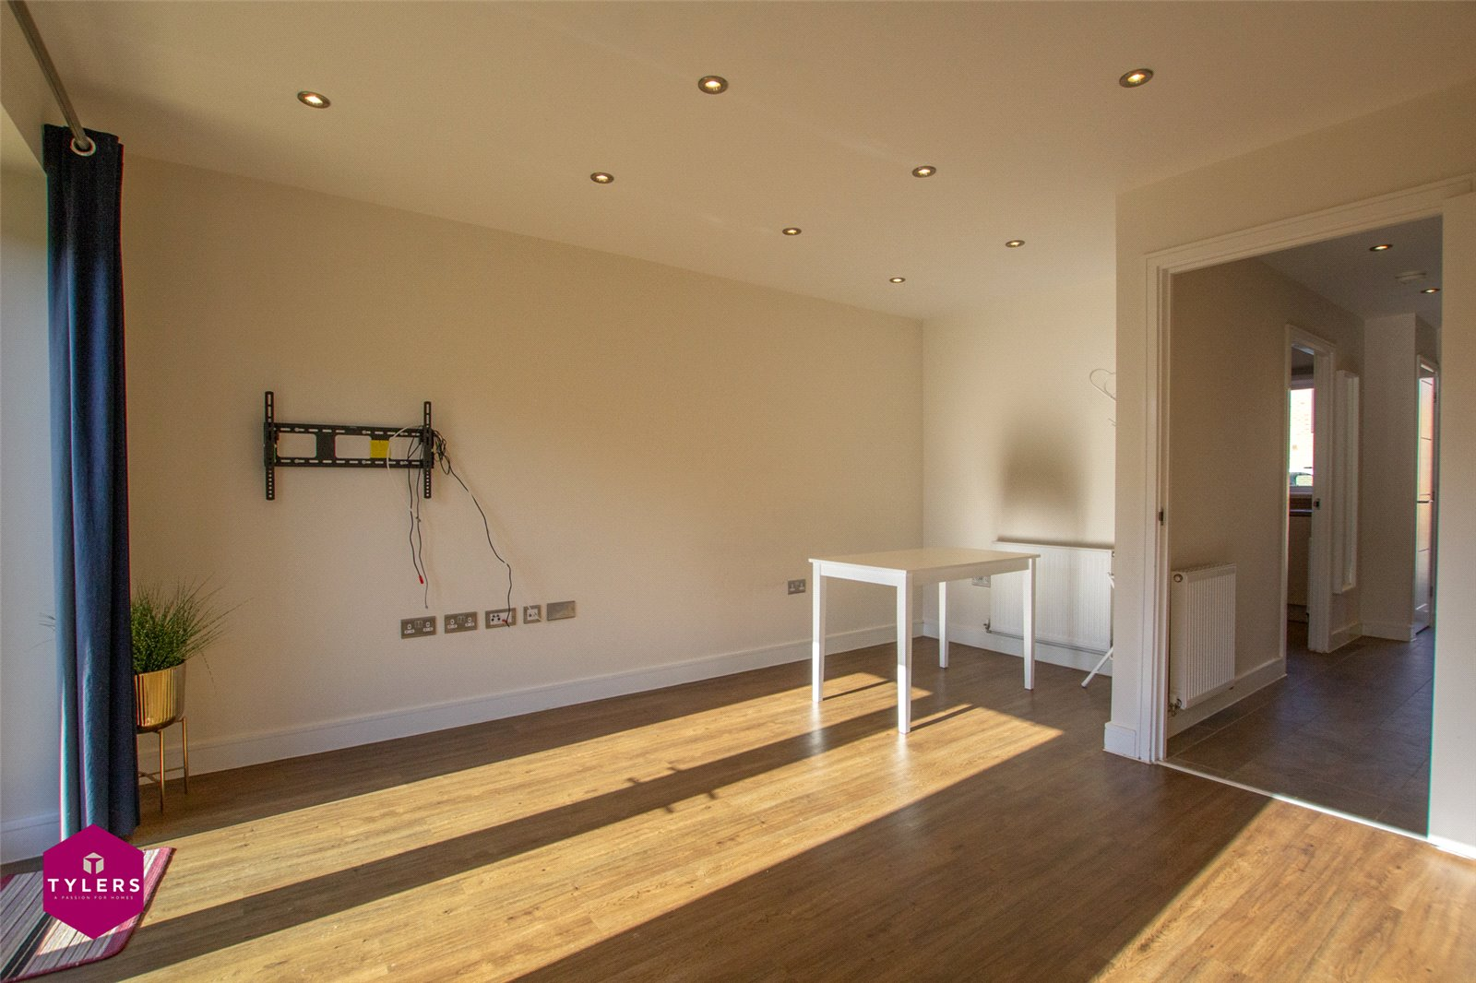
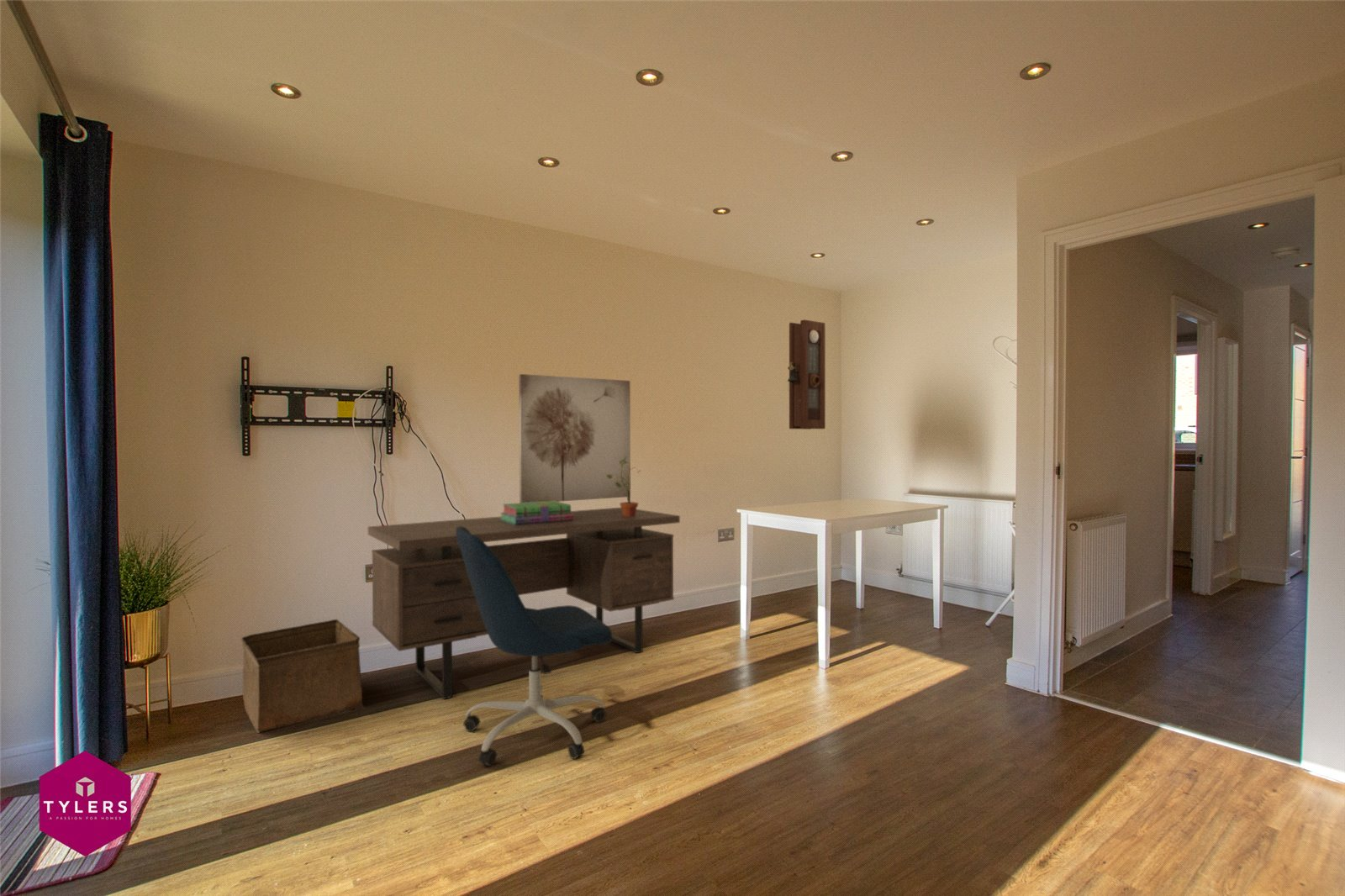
+ wall art (578, 439)
+ potted plant (627, 484)
+ pendulum clock (804, 375)
+ desk (534, 591)
+ stack of books (536, 511)
+ storage bin (301, 671)
+ office chair (535, 630)
